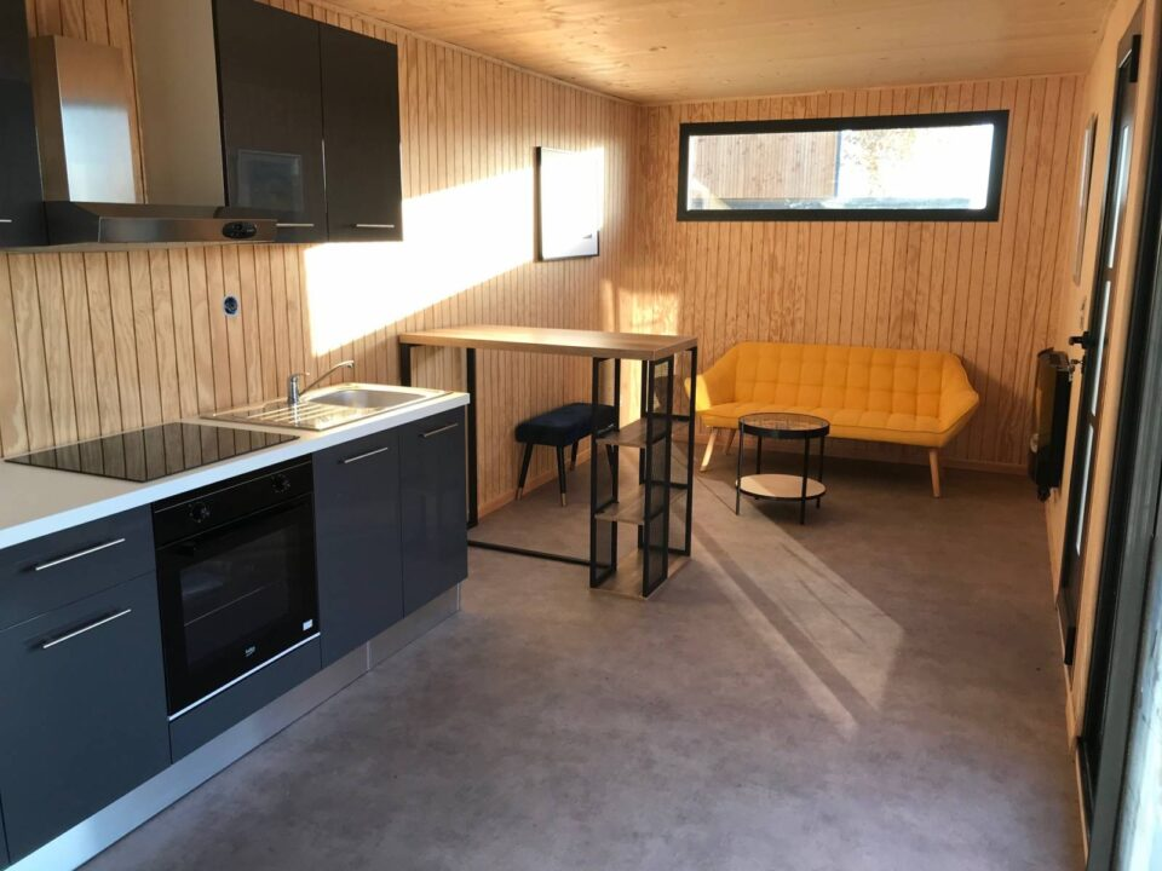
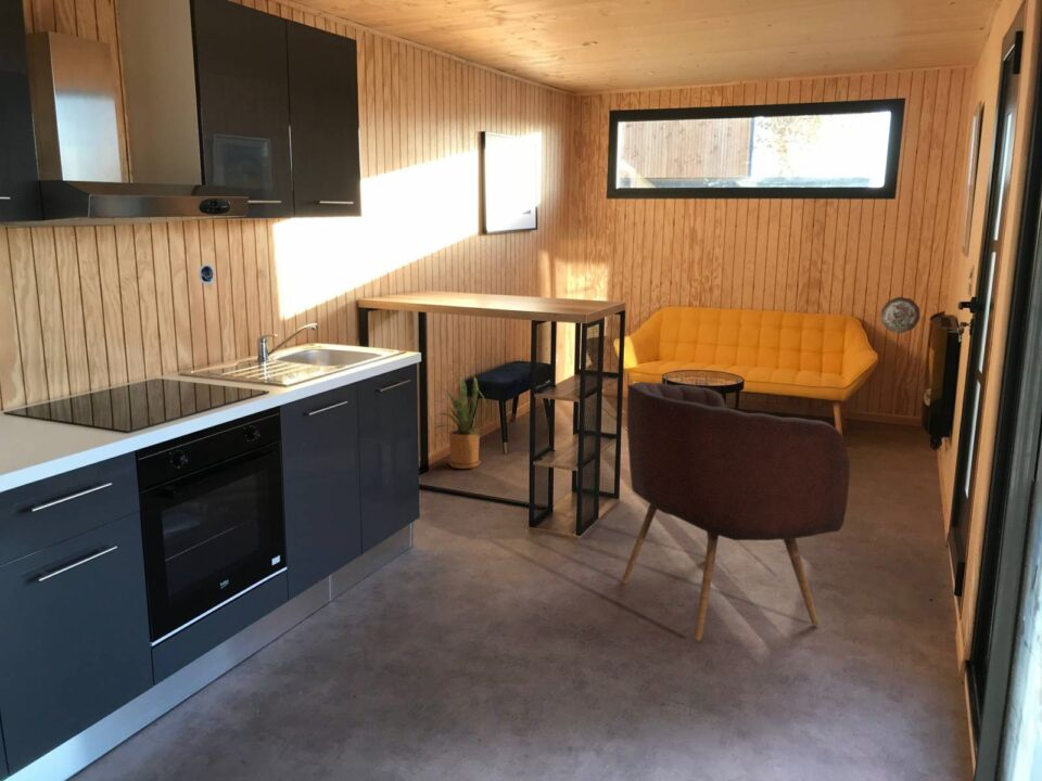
+ decorative plate (900, 315)
+ armchair (730, 494)
+ house plant (459, 422)
